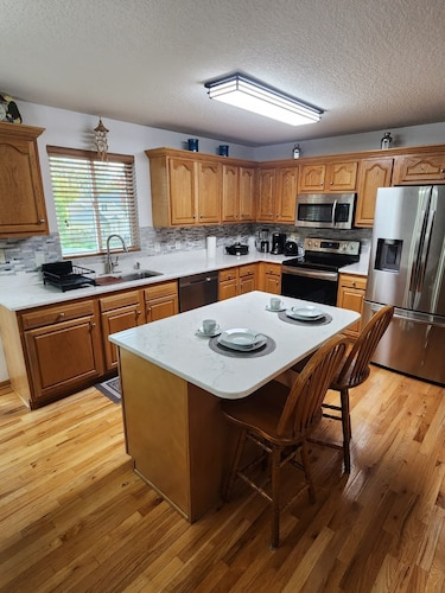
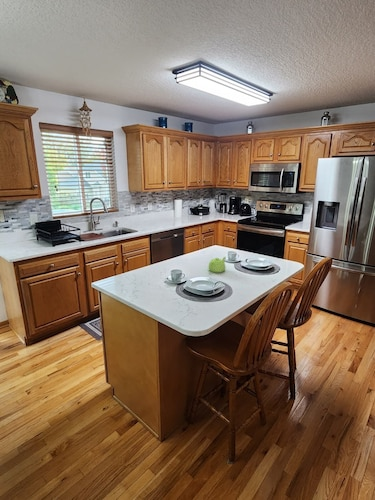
+ teapot (217, 264)
